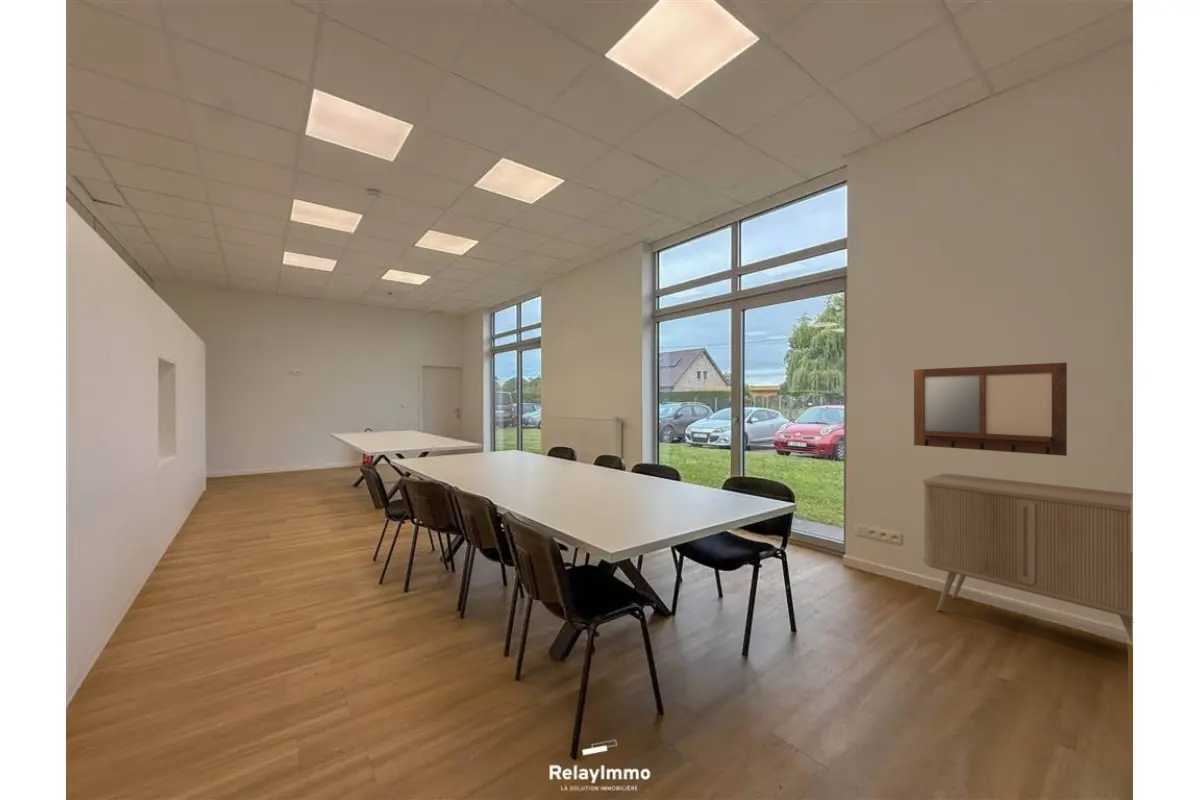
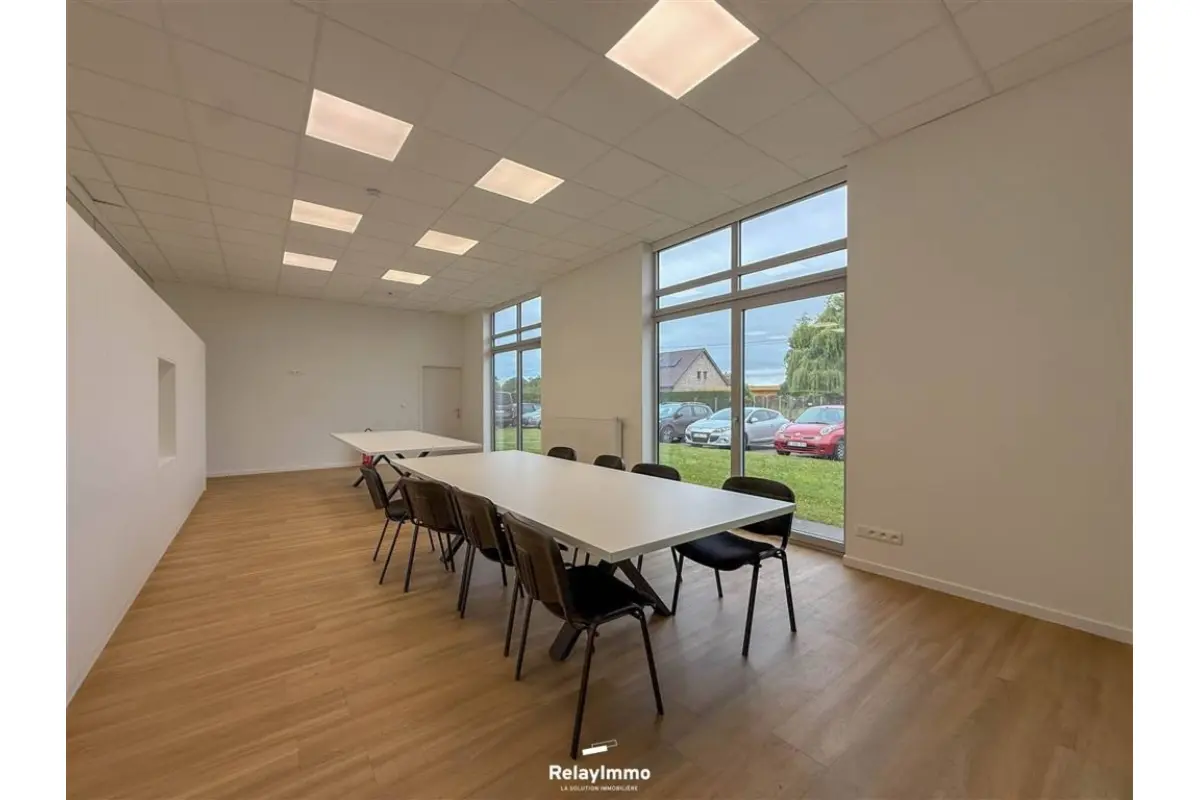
- writing board (981, 408)
- credenza (1035, 559)
